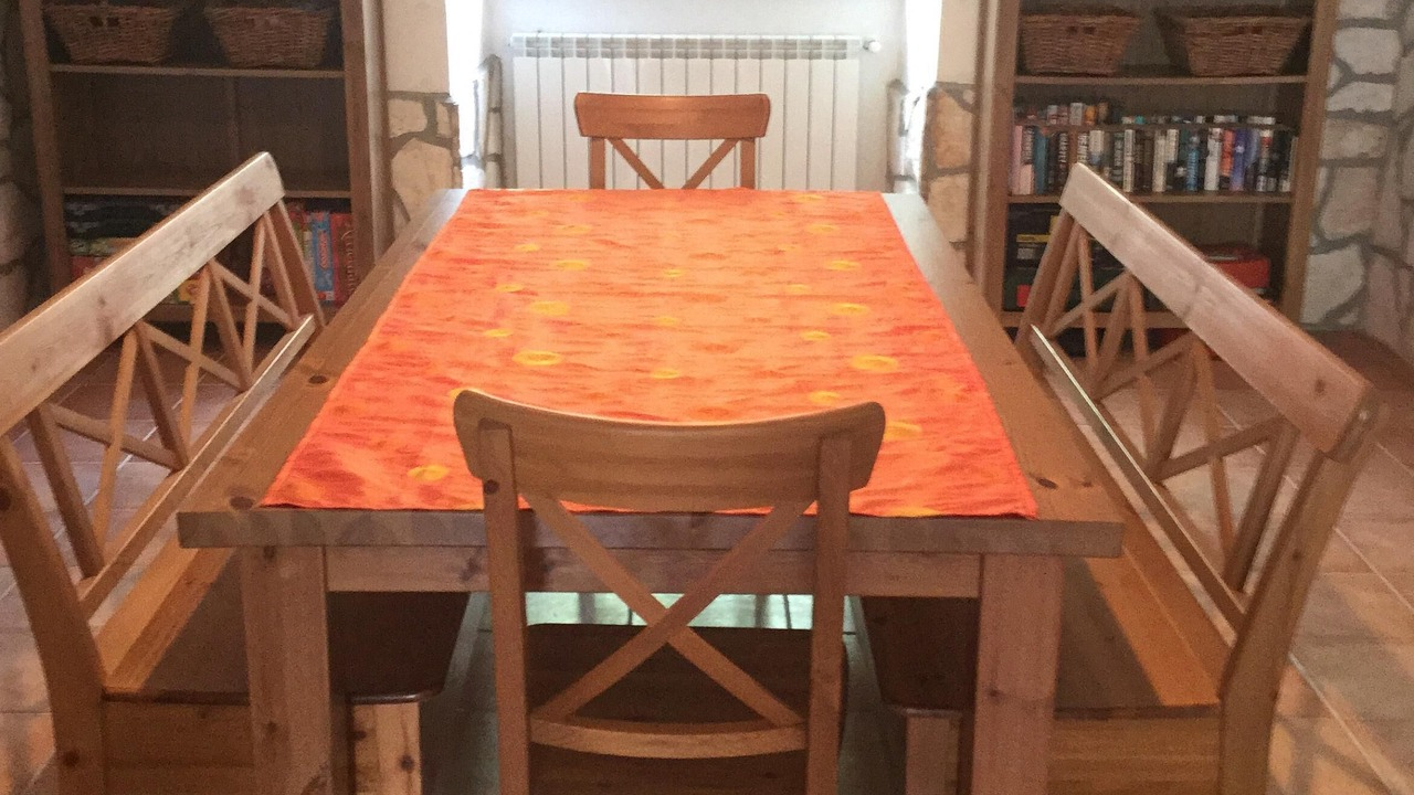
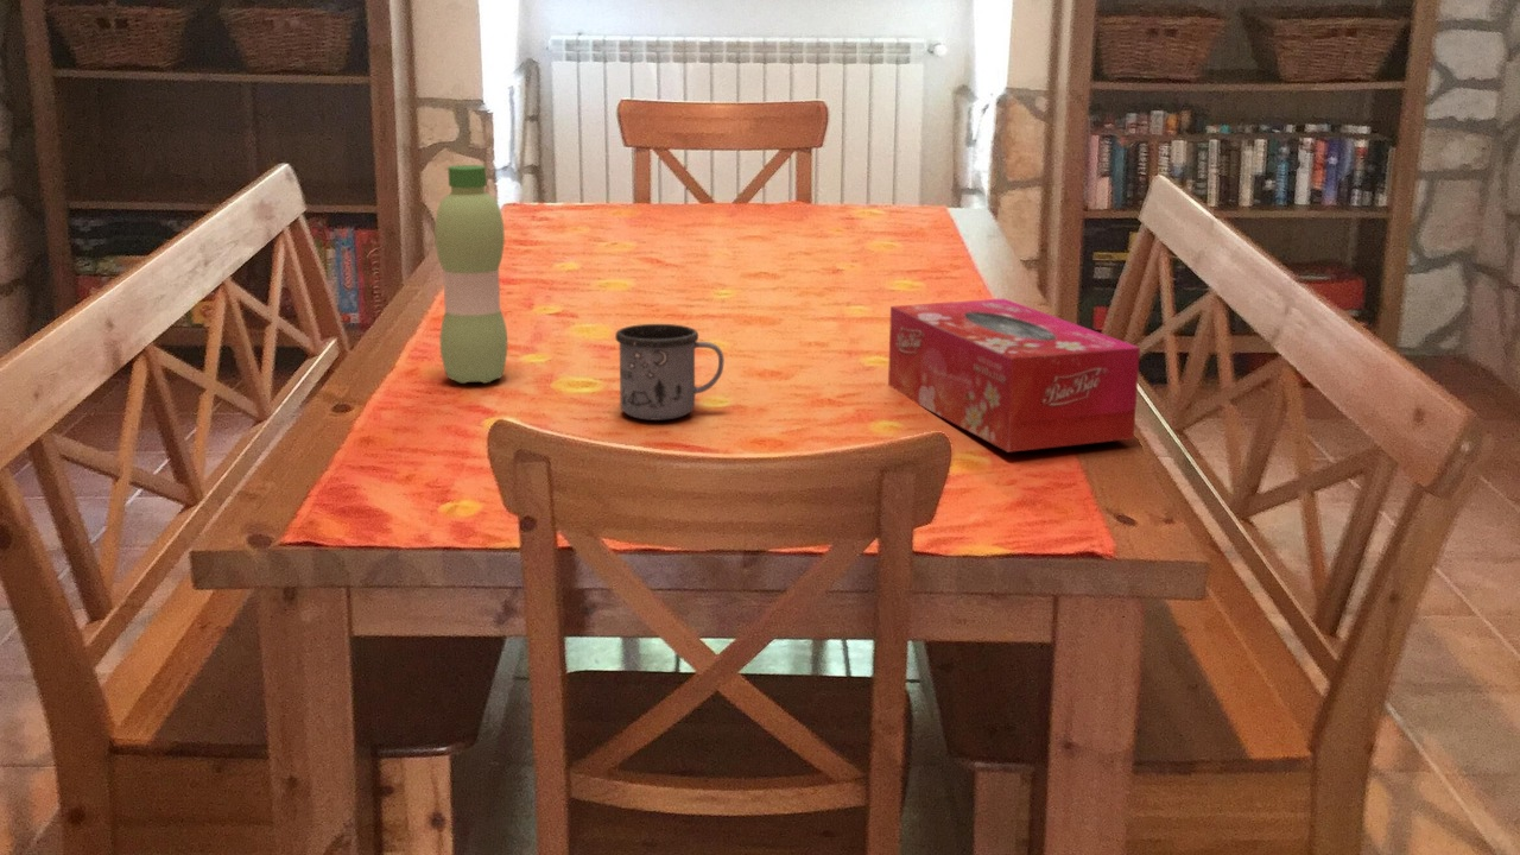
+ water bottle (470, 274)
+ mug (670, 372)
+ tissue box (1006, 369)
